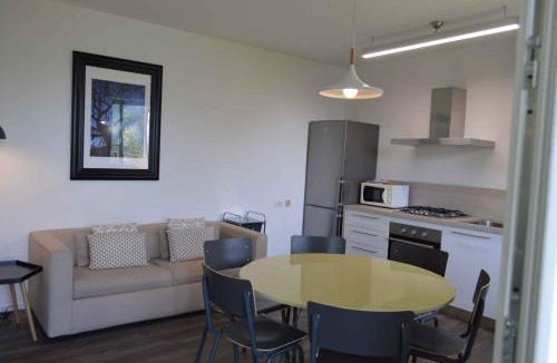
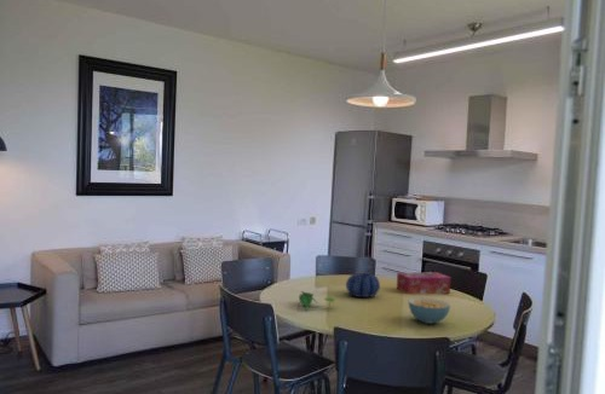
+ cereal bowl (428, 312)
+ decorative bowl (362, 284)
+ tissue box (422, 283)
+ plant (316, 301)
